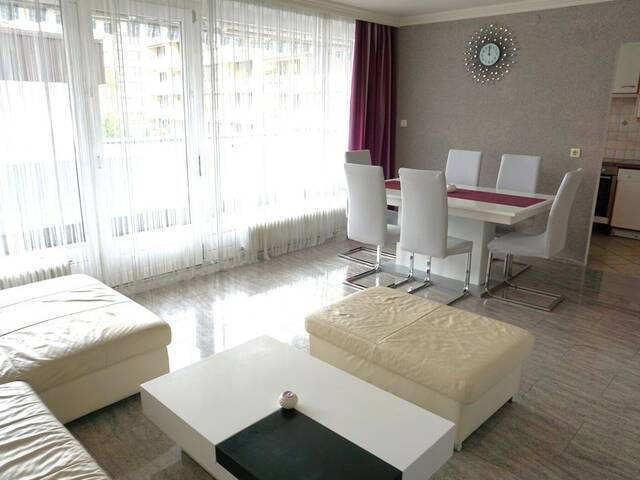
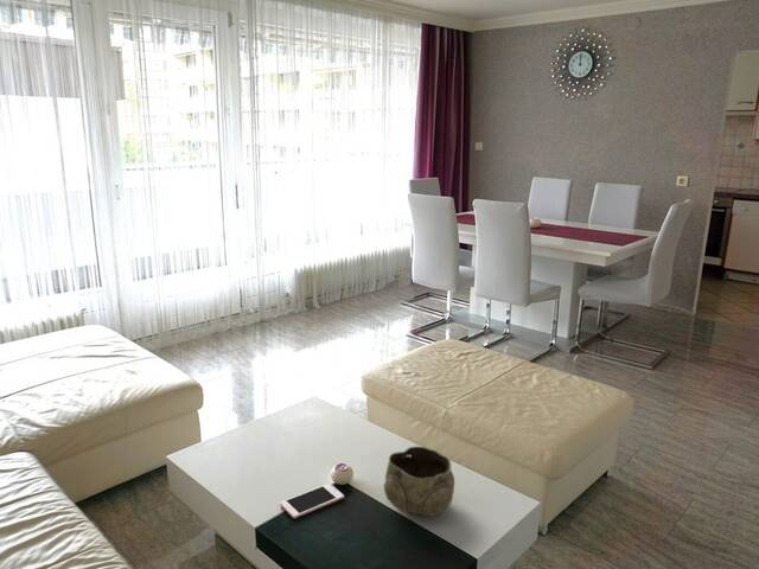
+ decorative bowl (420, 482)
+ cell phone (312, 499)
